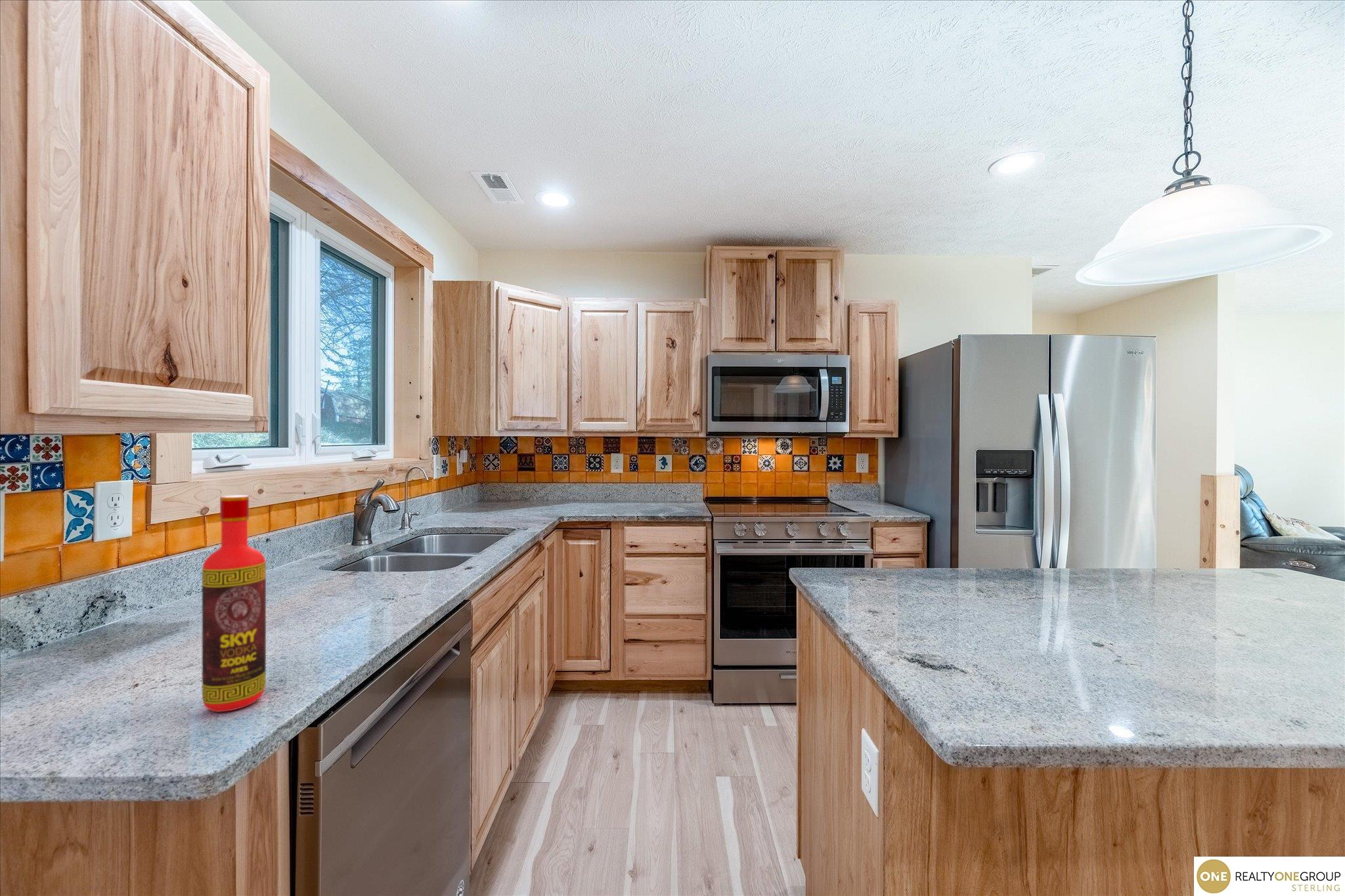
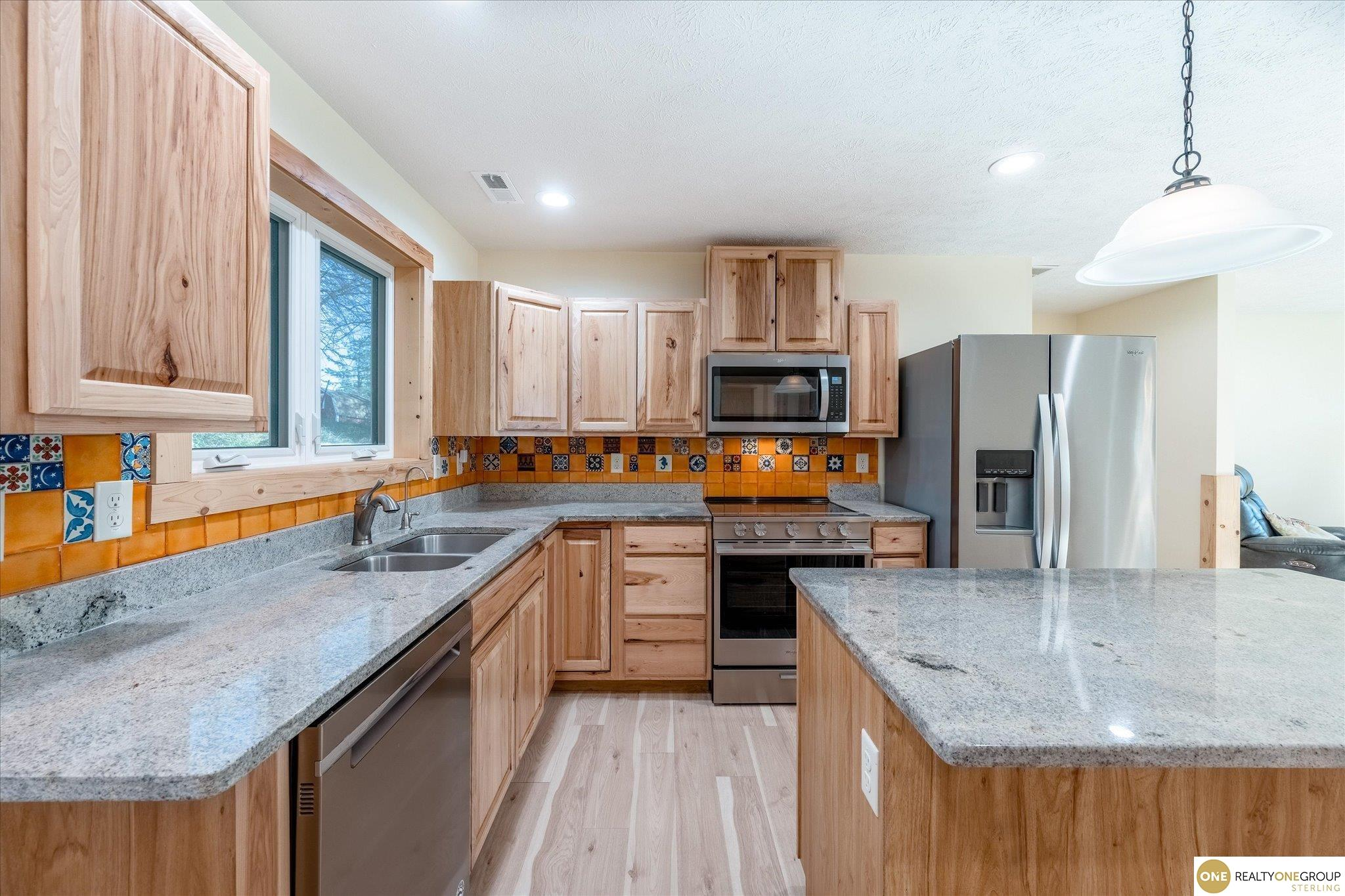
- bottle (234, 599)
